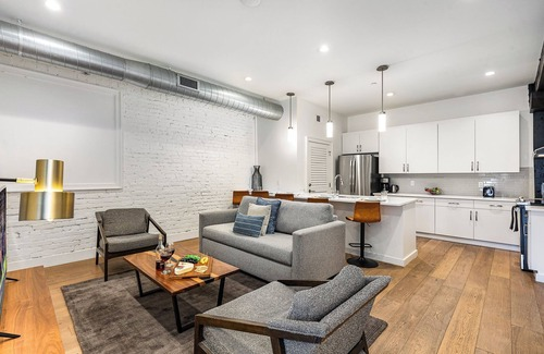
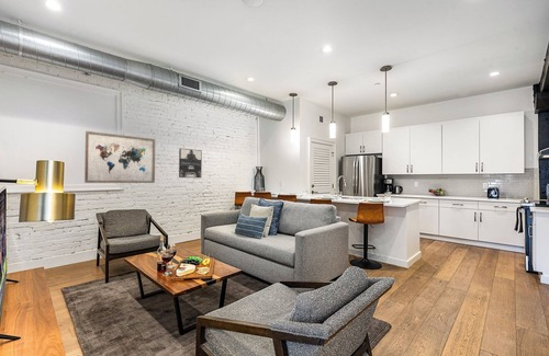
+ wall art (123, 159)
+ wall art (190, 163)
